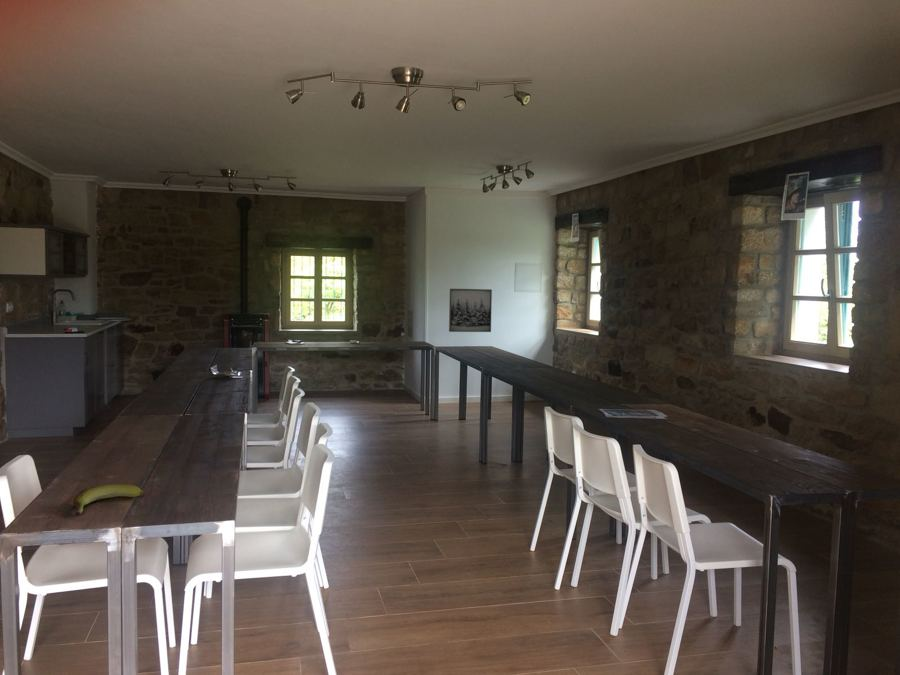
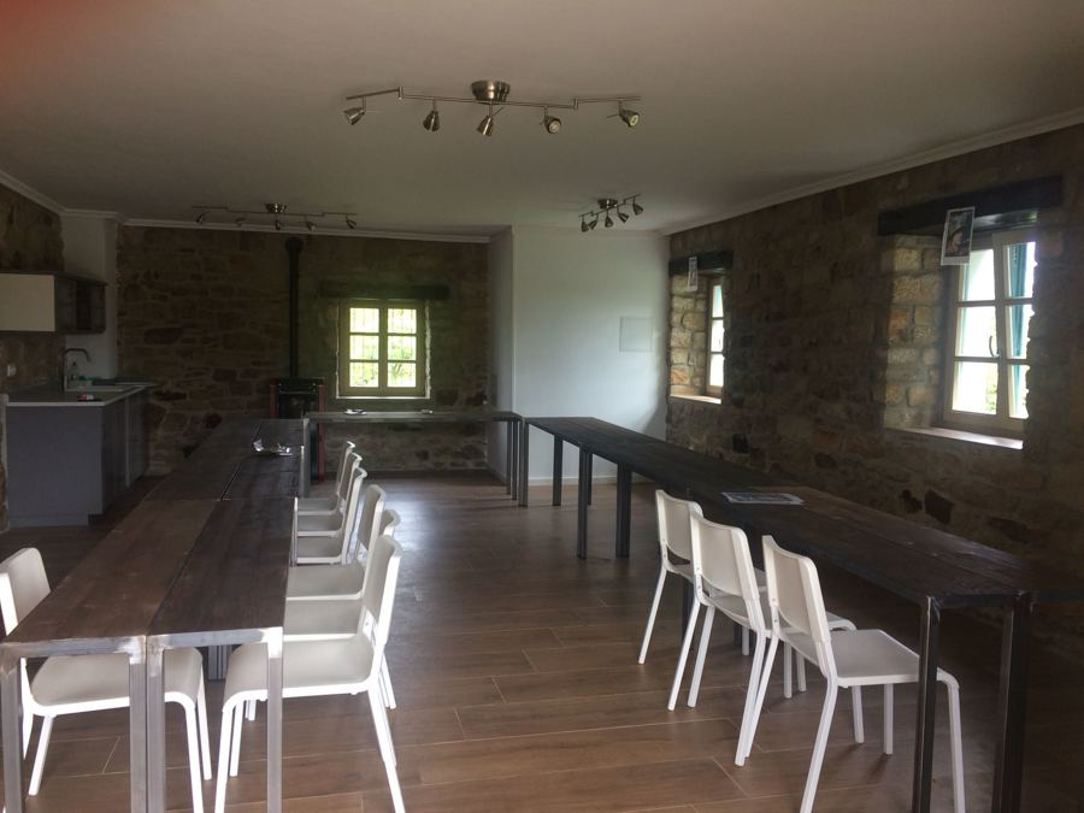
- banana (106, 496)
- wall art (470, 310)
